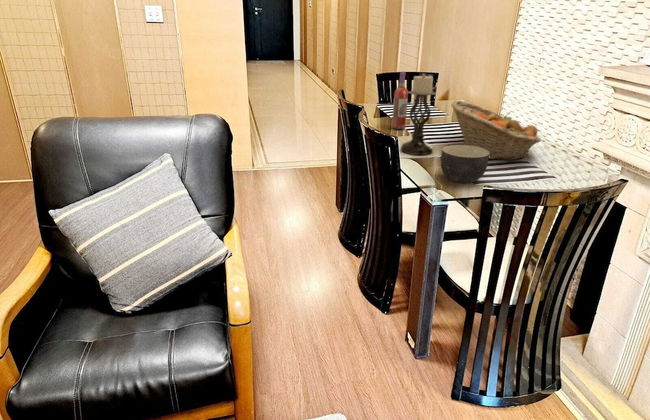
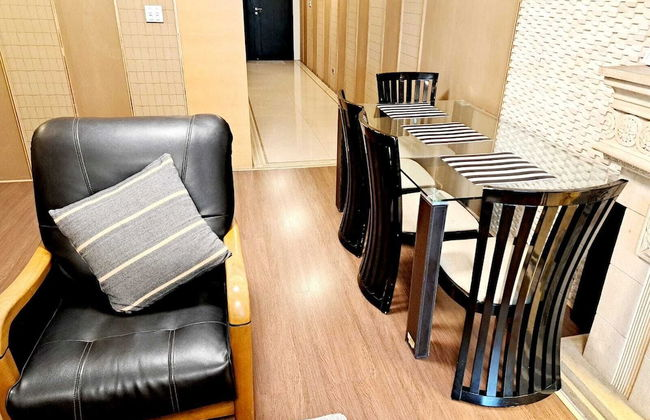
- bowl (463, 165)
- fruit basket (492, 128)
- candle holder (420, 113)
- wine bottle (400, 100)
